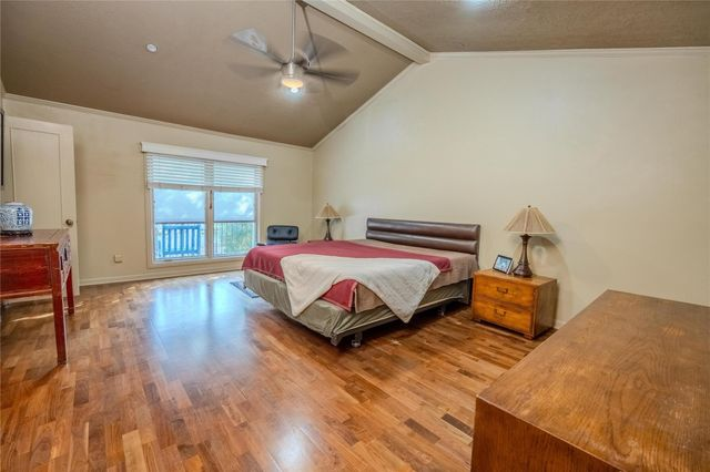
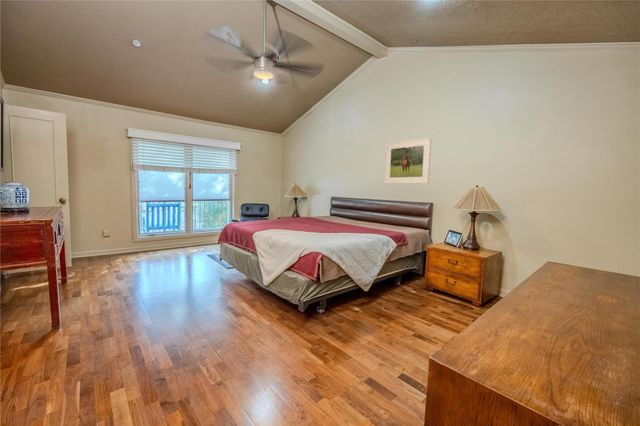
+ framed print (406, 162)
